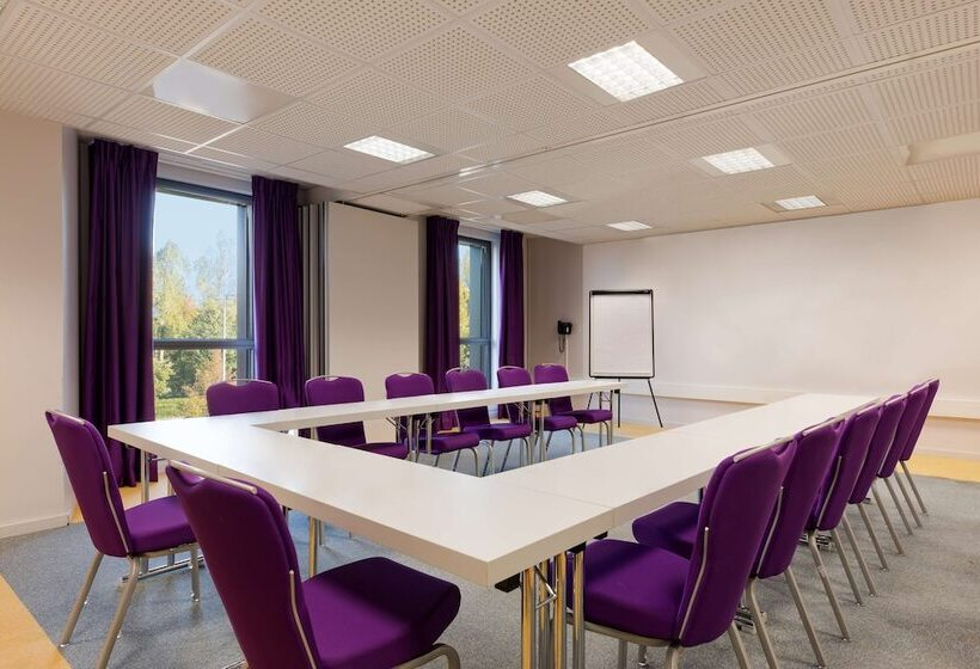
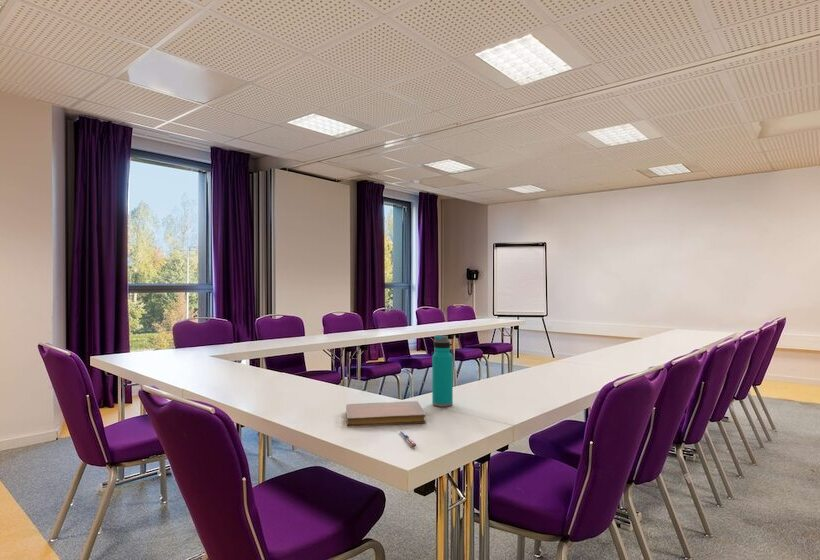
+ pen (407, 437)
+ notebook (384, 412)
+ water bottle (442, 370)
